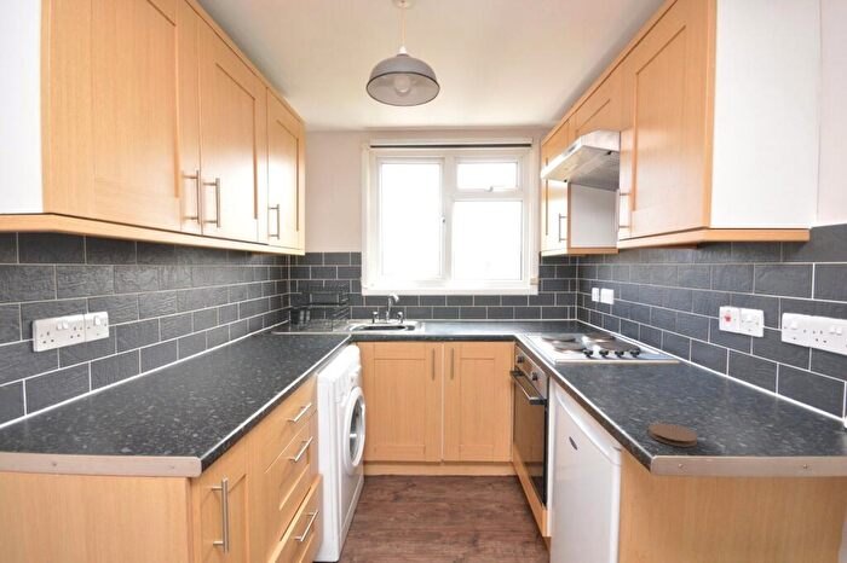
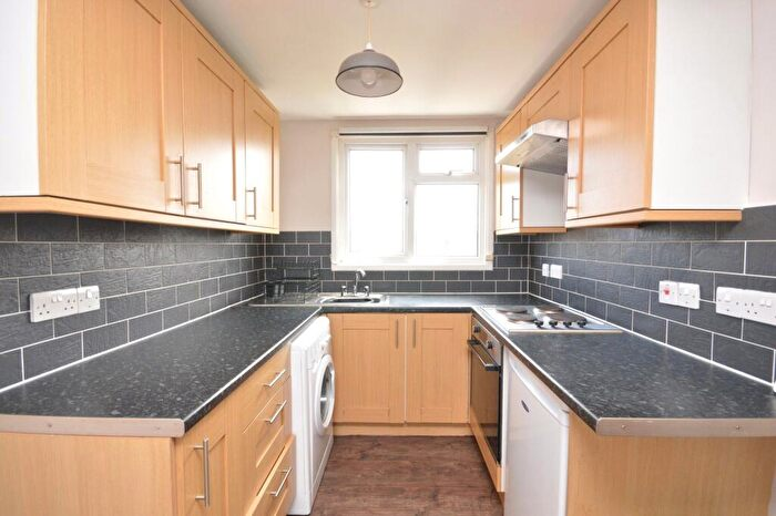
- coaster (672, 434)
